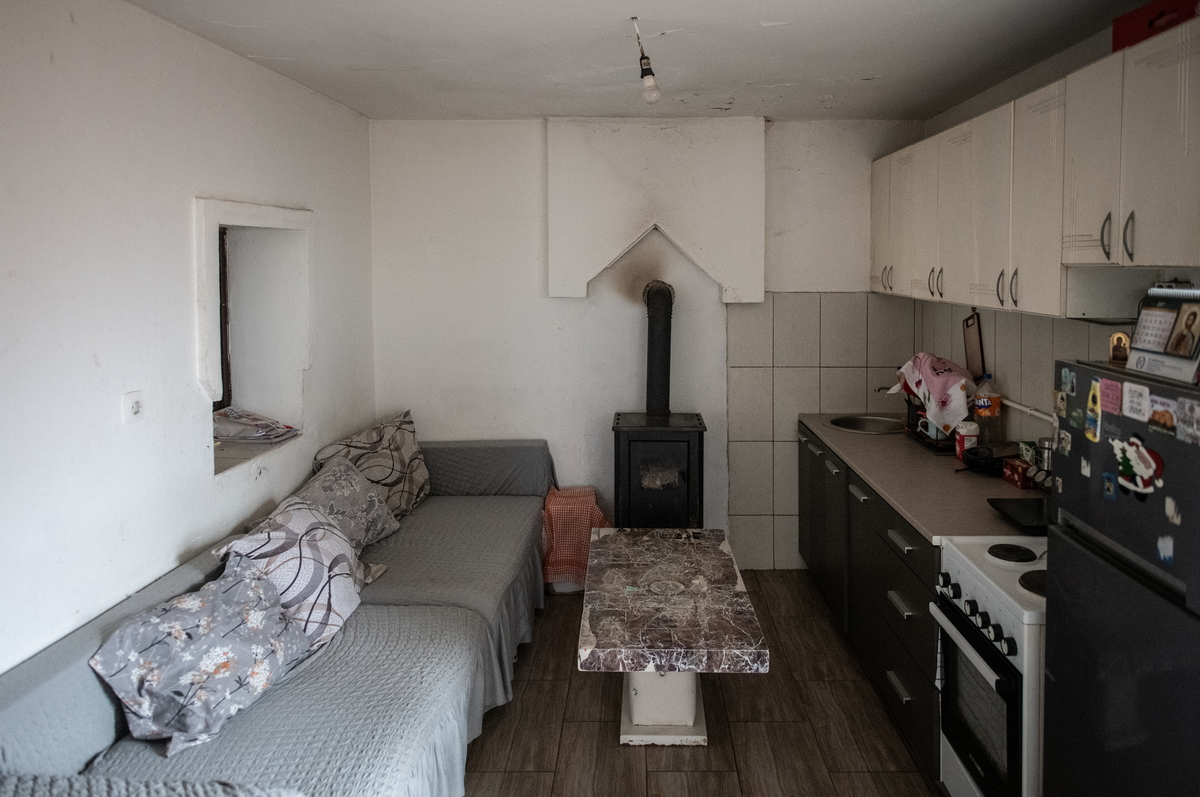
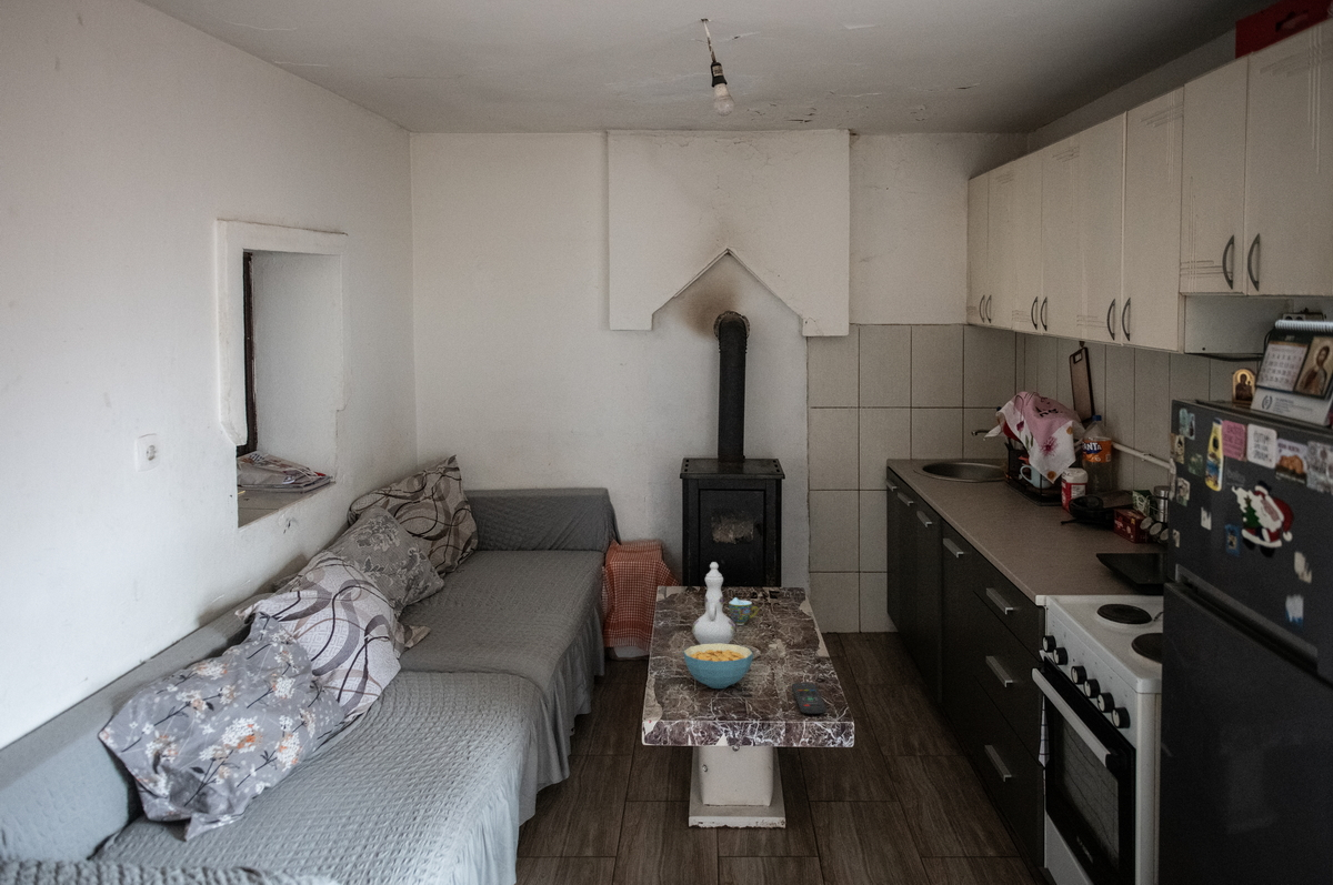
+ remote control (808, 696)
+ cereal bowl (718, 668)
+ teacup (743, 611)
+ chinaware (714, 604)
